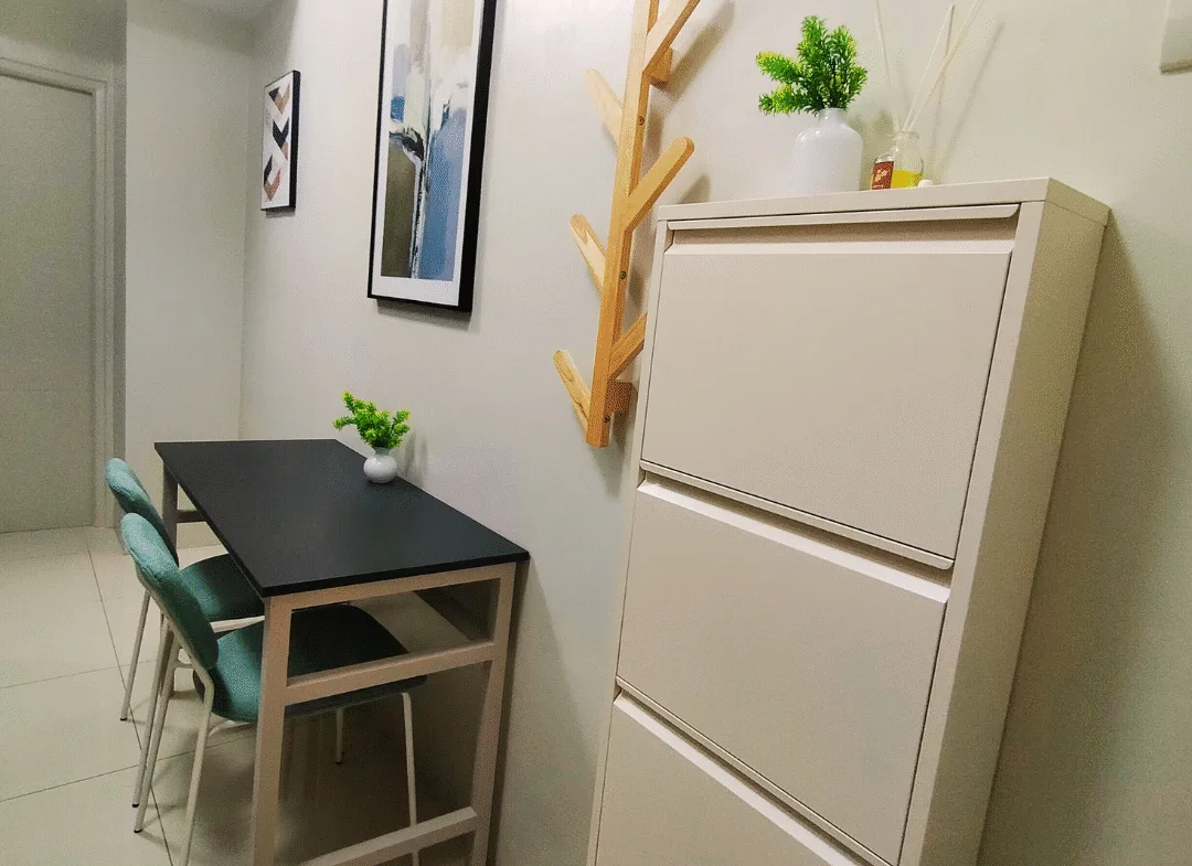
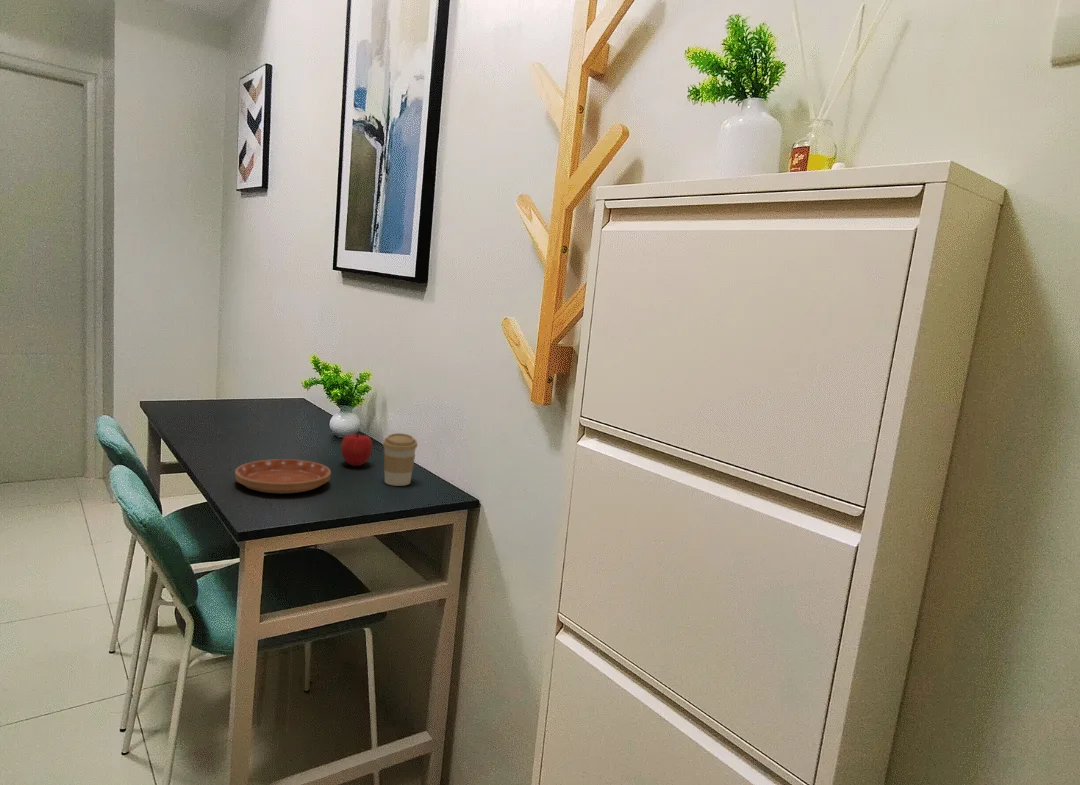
+ coffee cup (399, 459)
+ saucer (283, 476)
+ fruit (356, 448)
